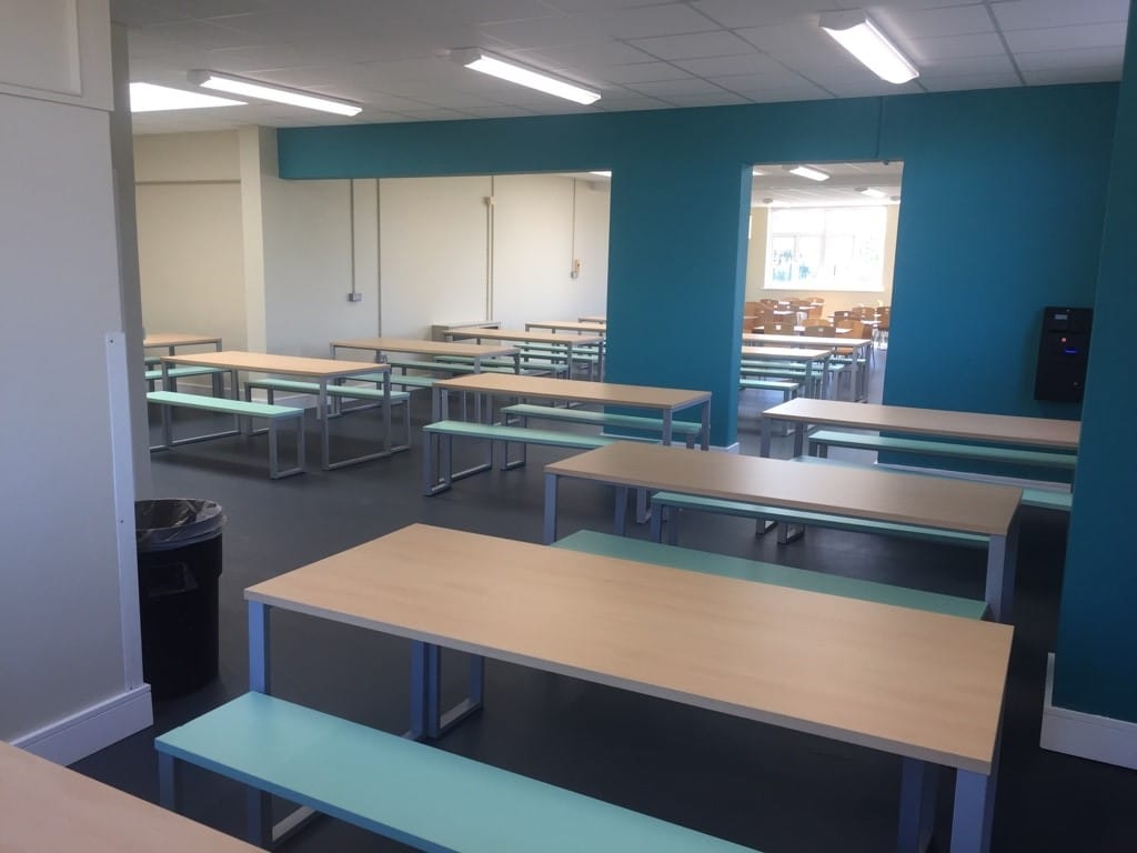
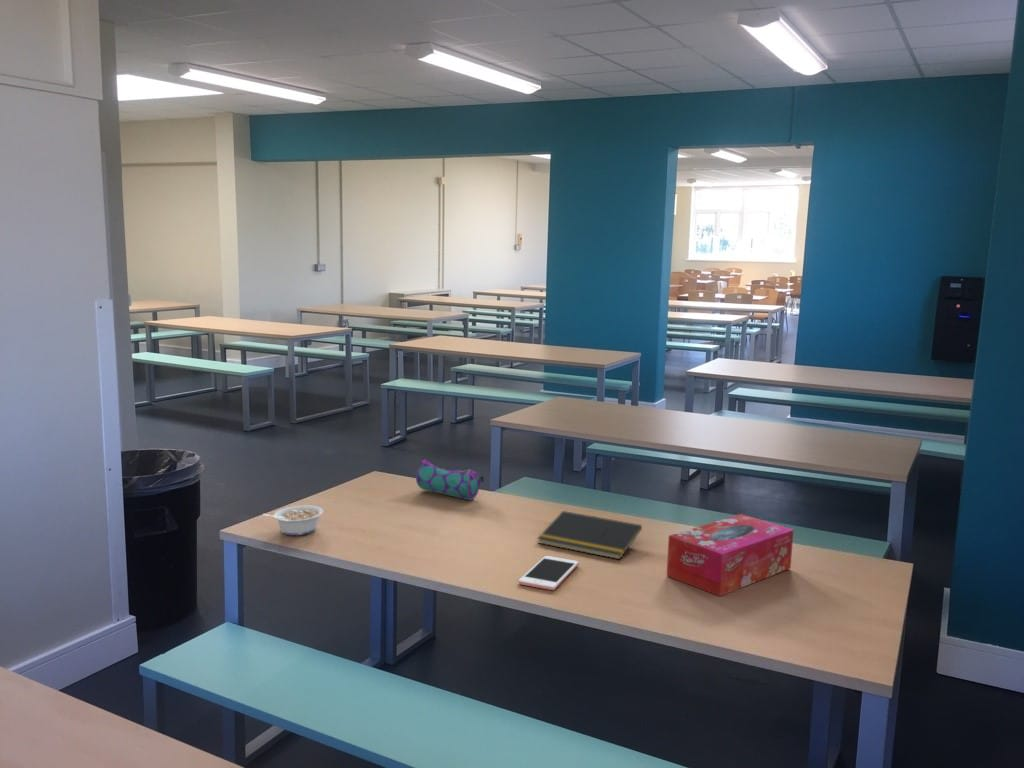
+ pencil case (448, 480)
+ cell phone (549, 572)
+ legume (297, 520)
+ notepad (589, 533)
+ tissue box (730, 552)
